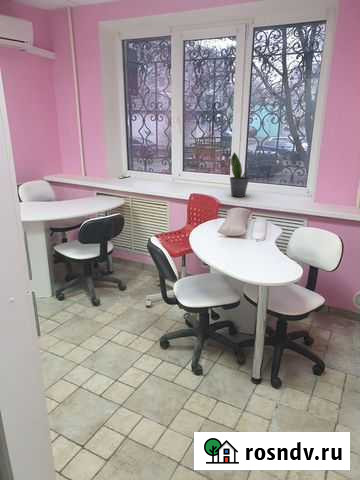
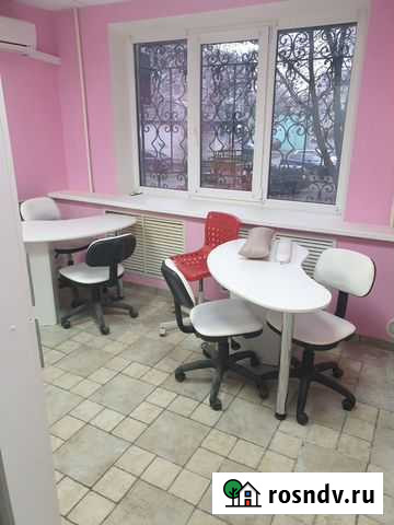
- potted plant (239, 174)
